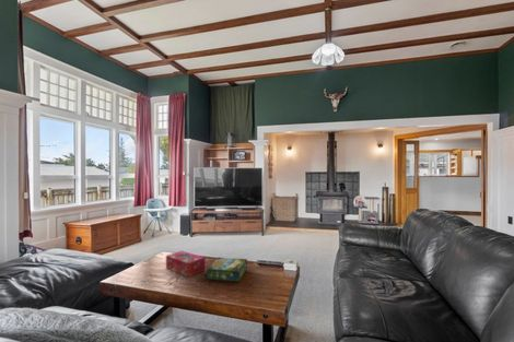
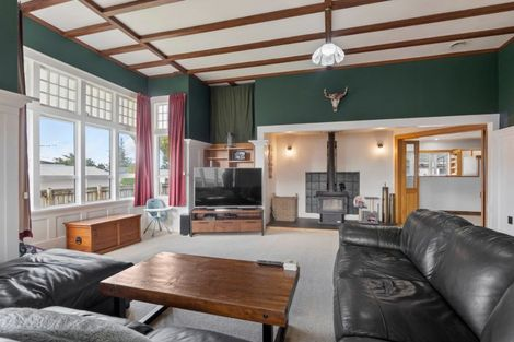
- tissue box (185, 262)
- board game (227, 268)
